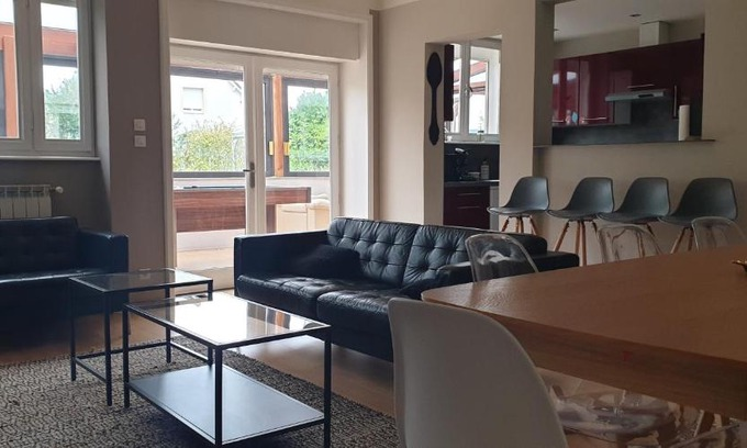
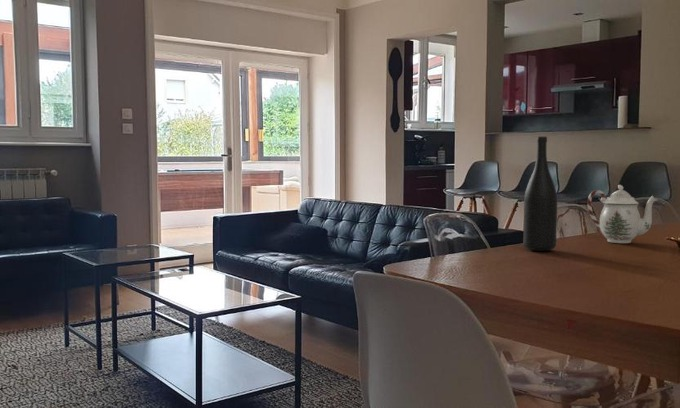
+ wine bottle (540, 193)
+ teapot (621, 213)
